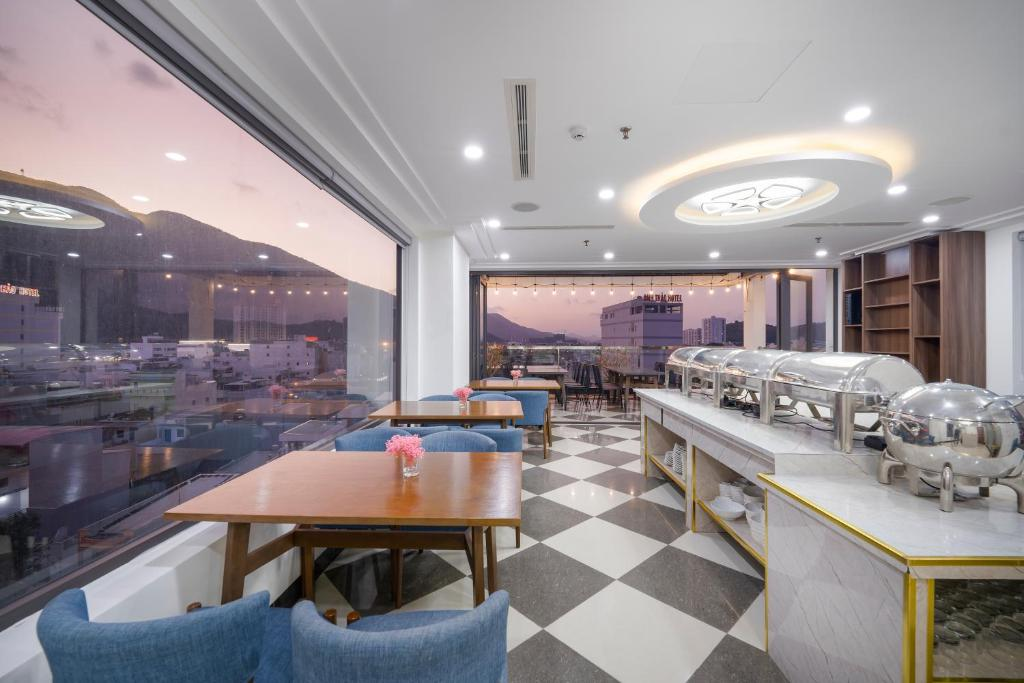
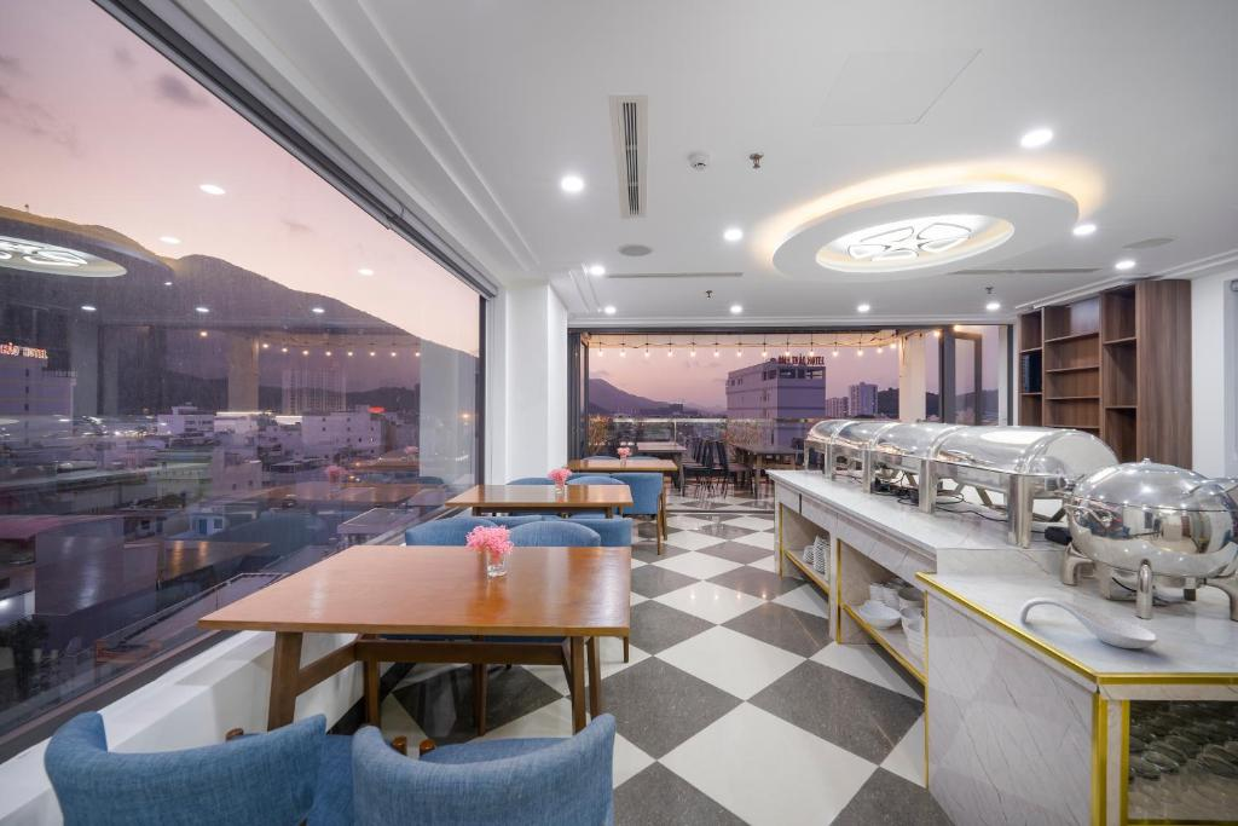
+ spoon rest (1083, 619)
